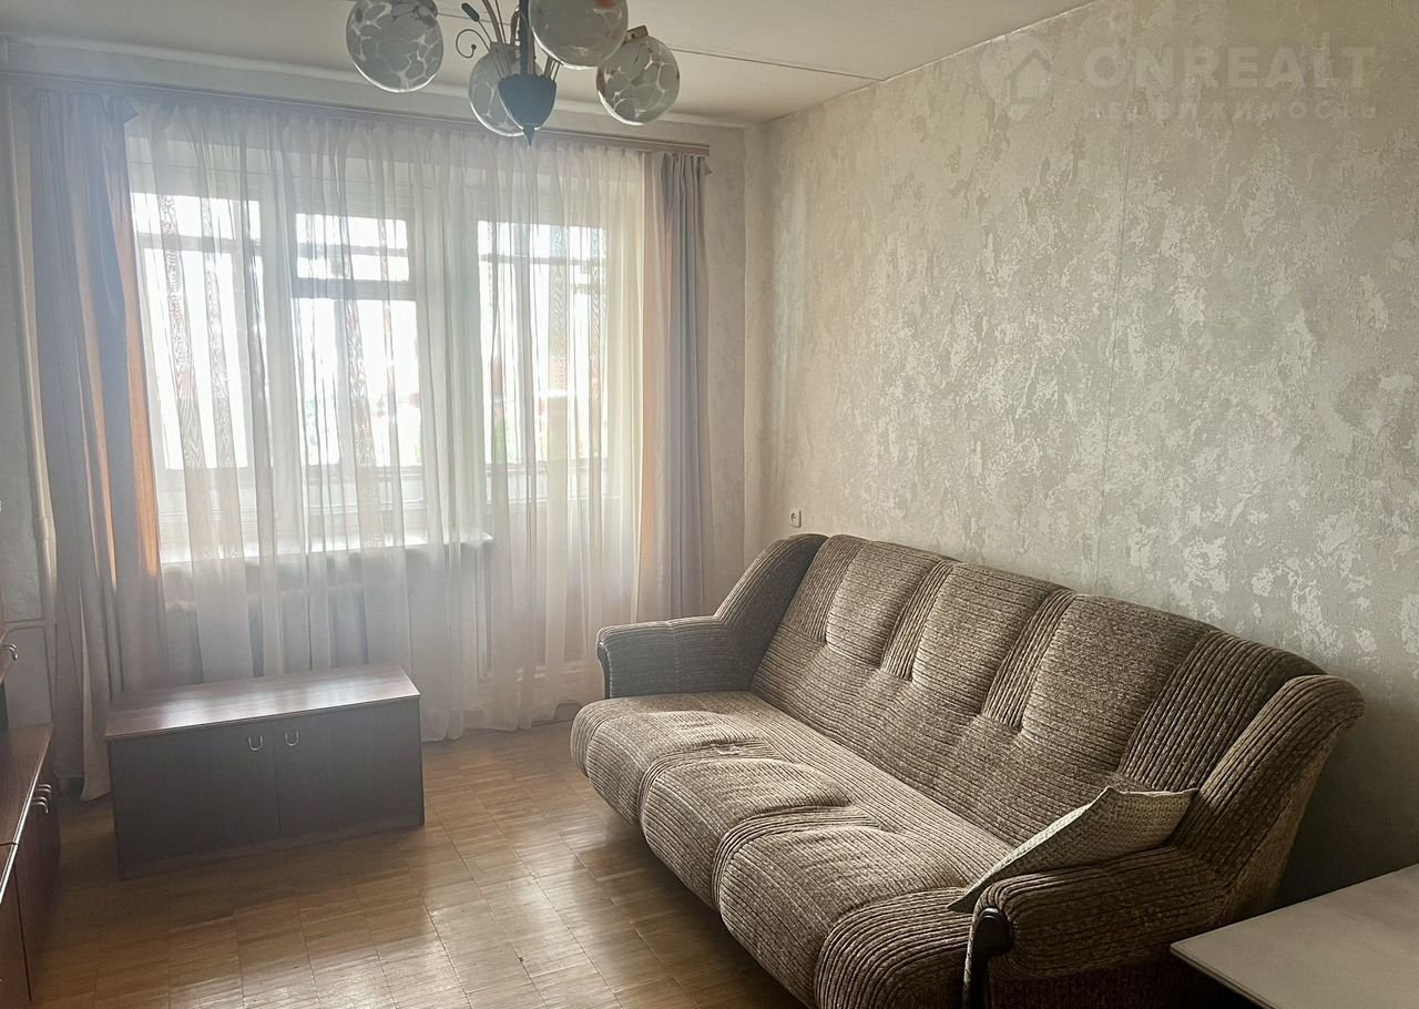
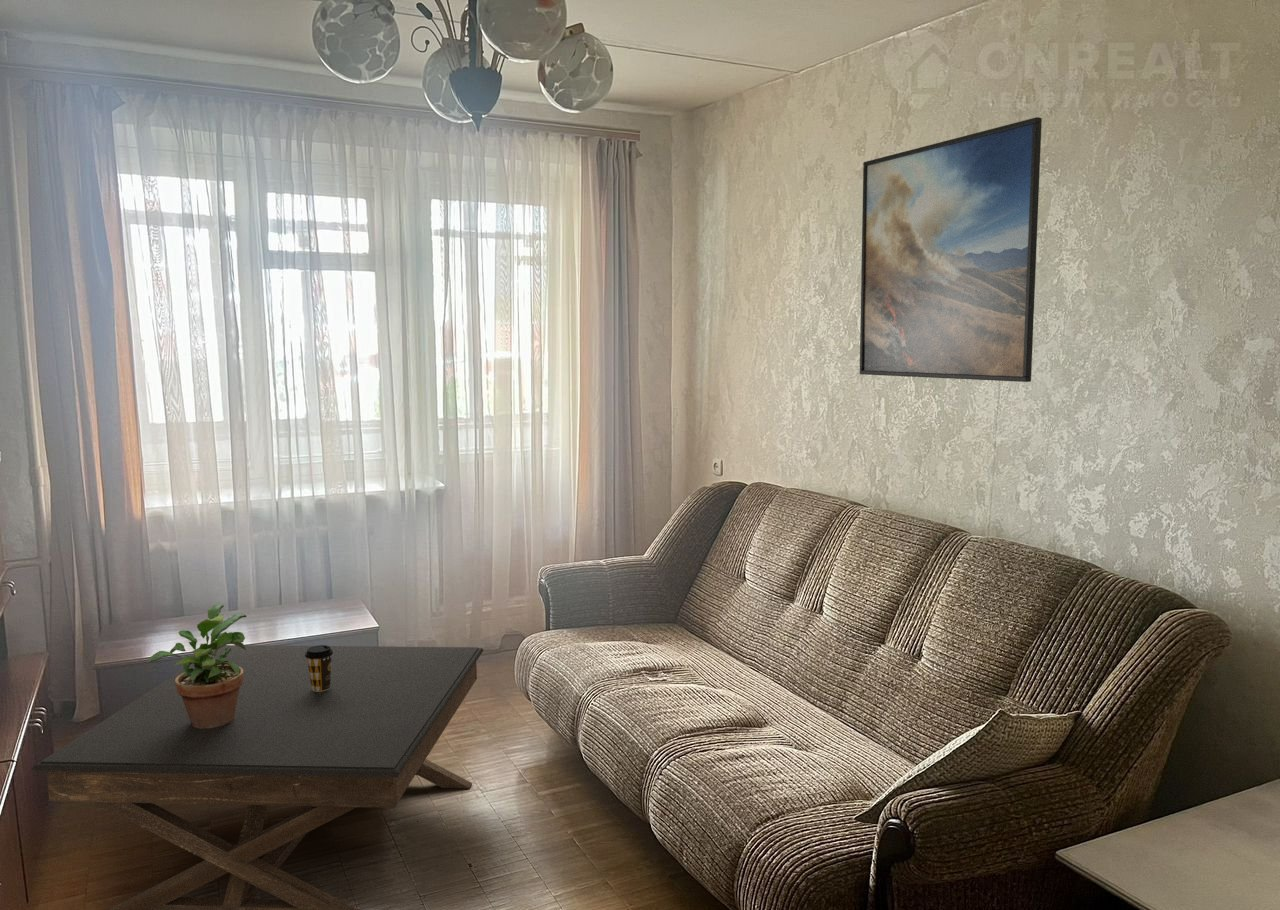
+ coffee cup (319, 667)
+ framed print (939, 261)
+ potted plant (203, 663)
+ coffee table (297, 772)
